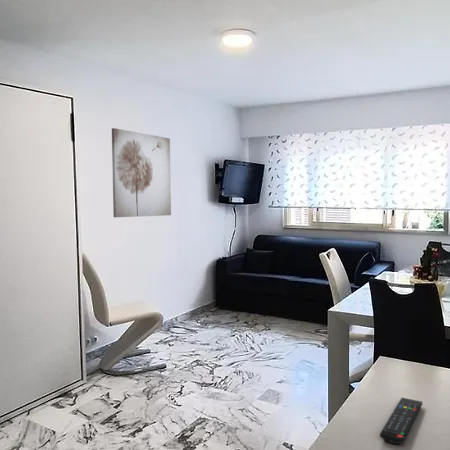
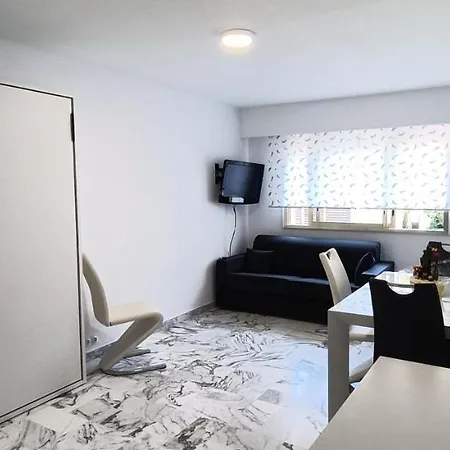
- remote control (402, 419)
- wall art (143, 175)
